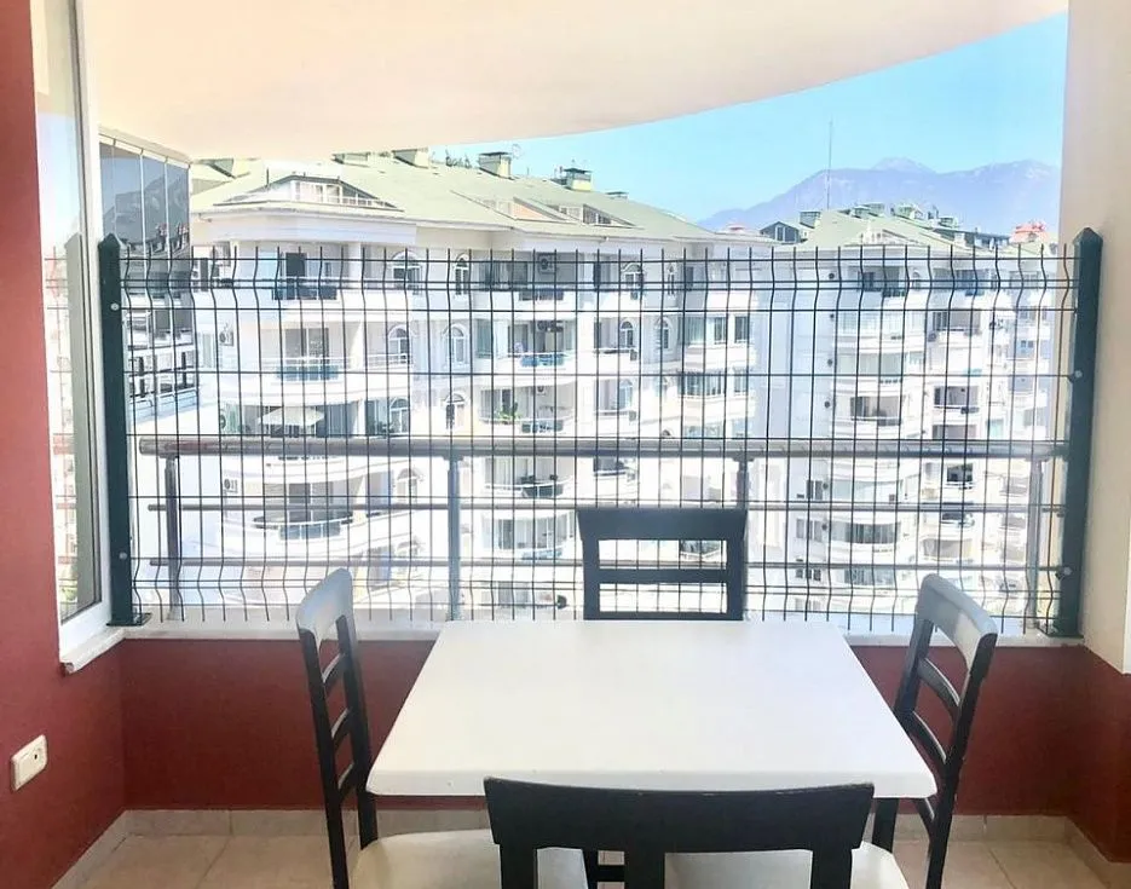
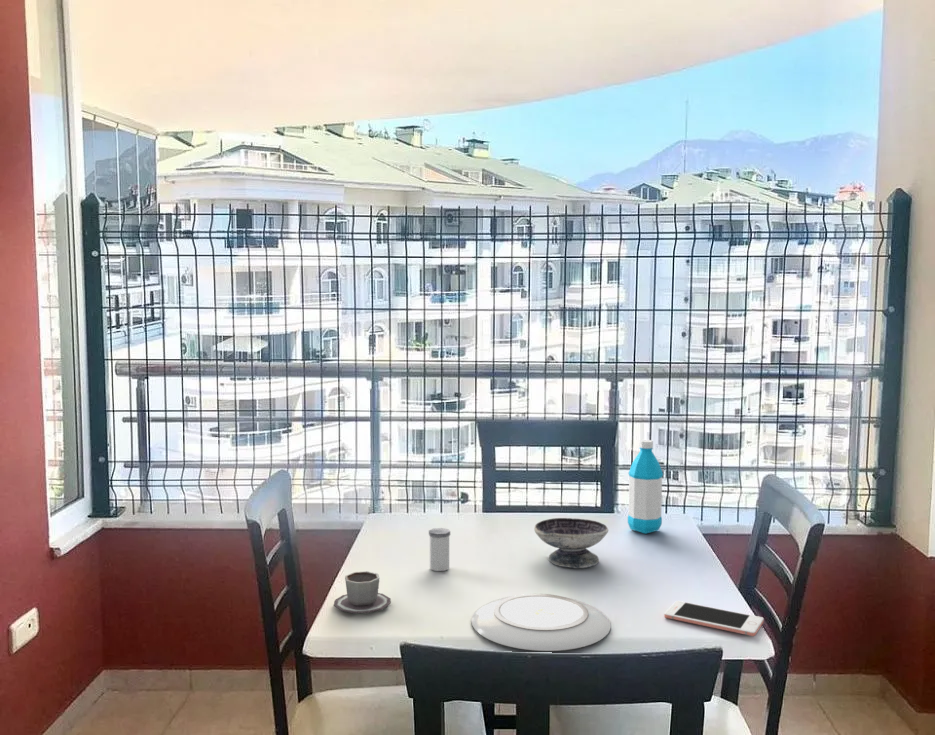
+ cup (362, 591)
+ plate (540, 616)
+ bowl (570, 541)
+ cell phone (713, 617)
+ water bottle (645, 485)
+ salt shaker (439, 549)
